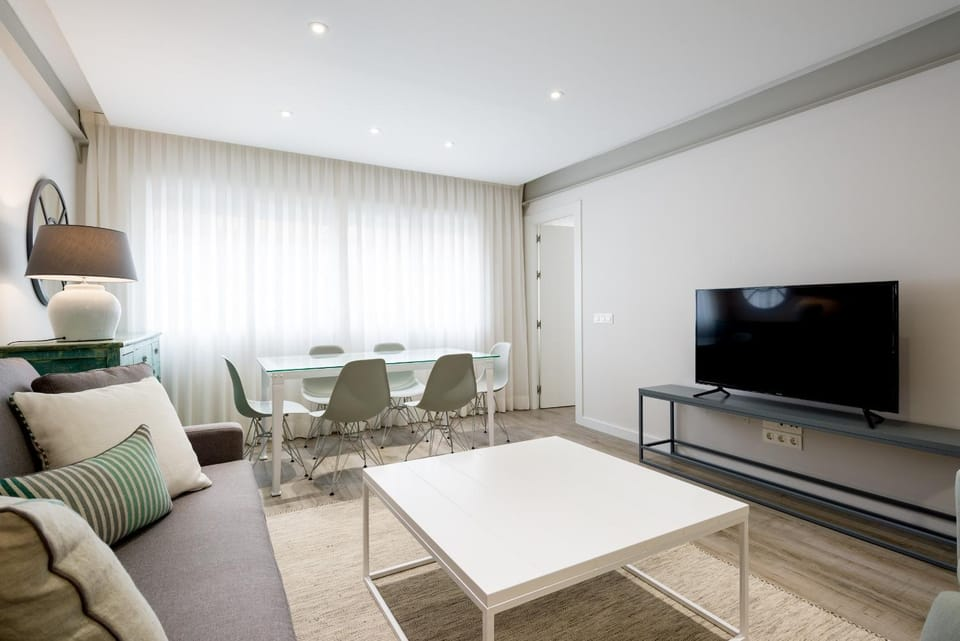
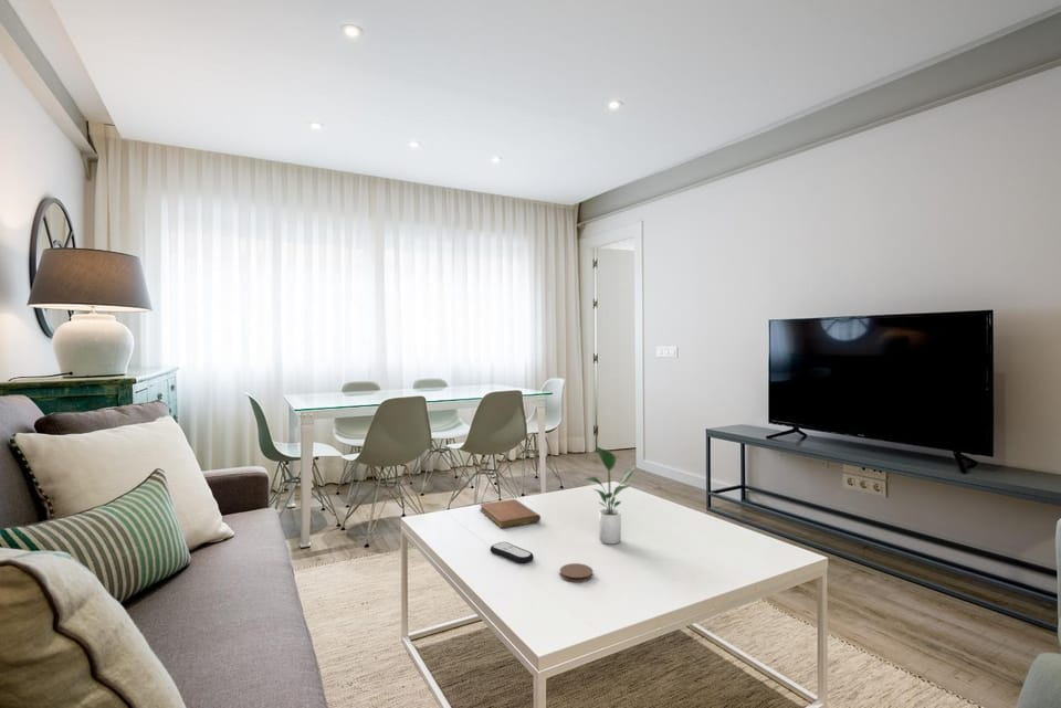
+ coaster (576, 572)
+ notebook (508, 511)
+ remote control (512, 552)
+ potted plant (611, 493)
